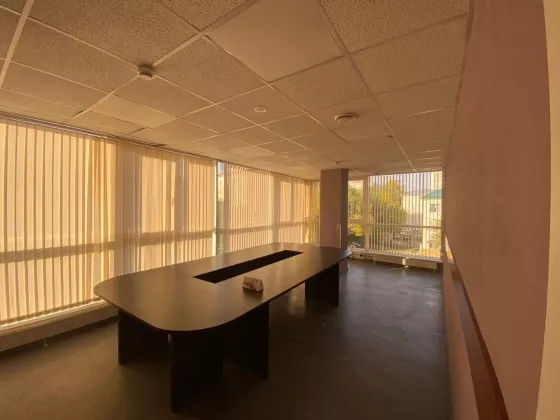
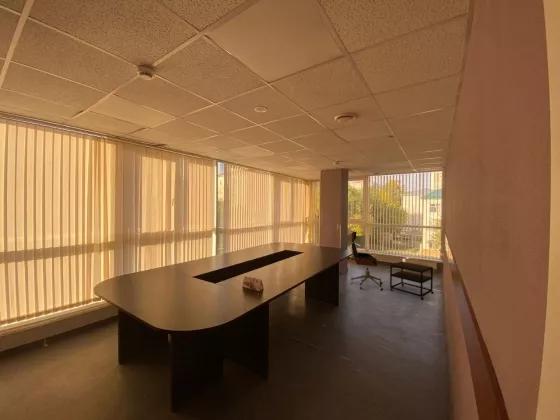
+ side table (411, 279)
+ office chair (366, 259)
